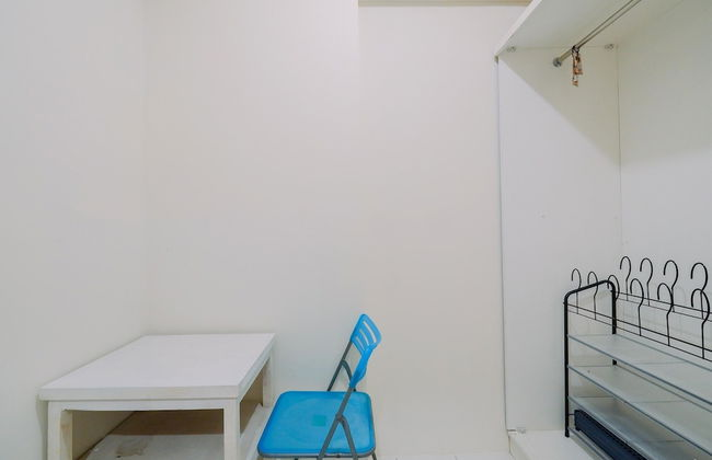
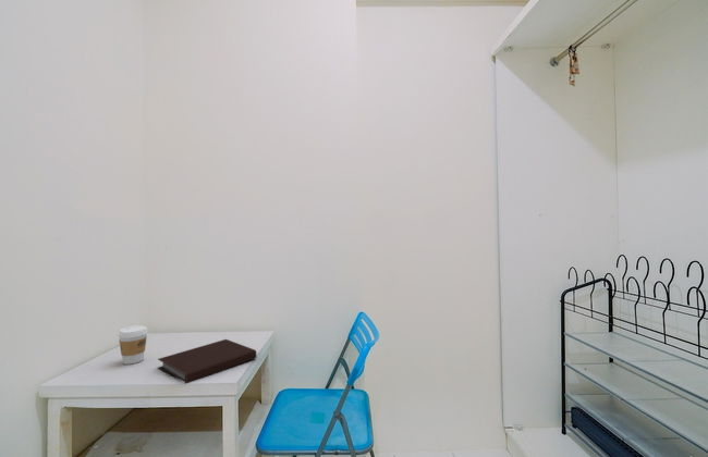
+ notebook (208, 358)
+ coffee cup (133, 344)
